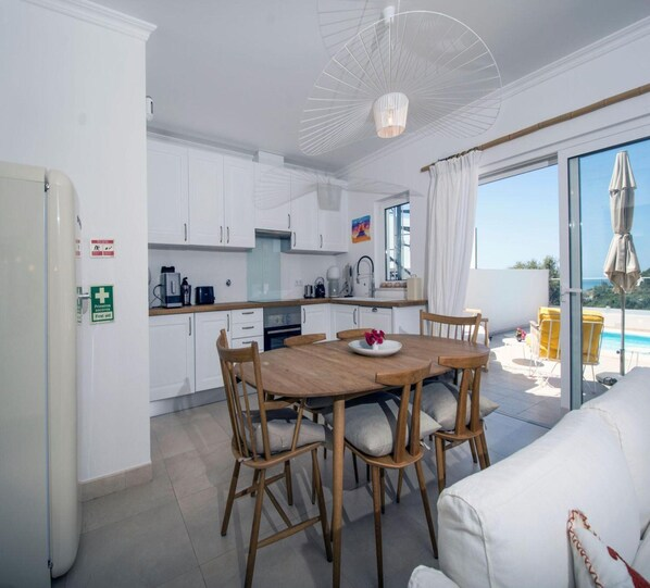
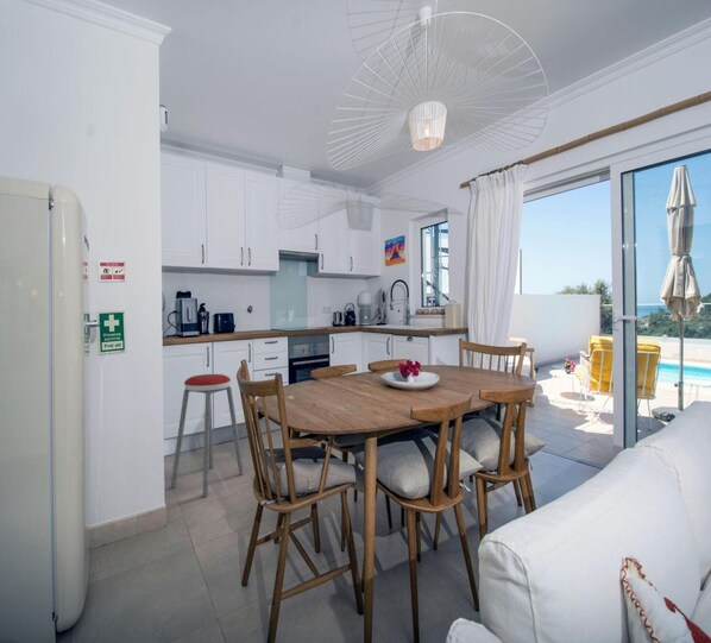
+ music stool (208, 428)
